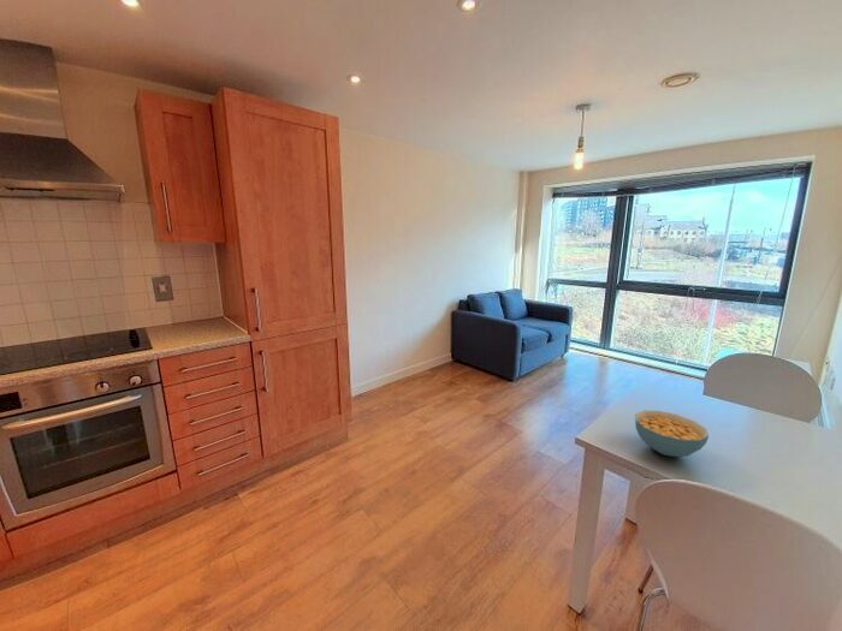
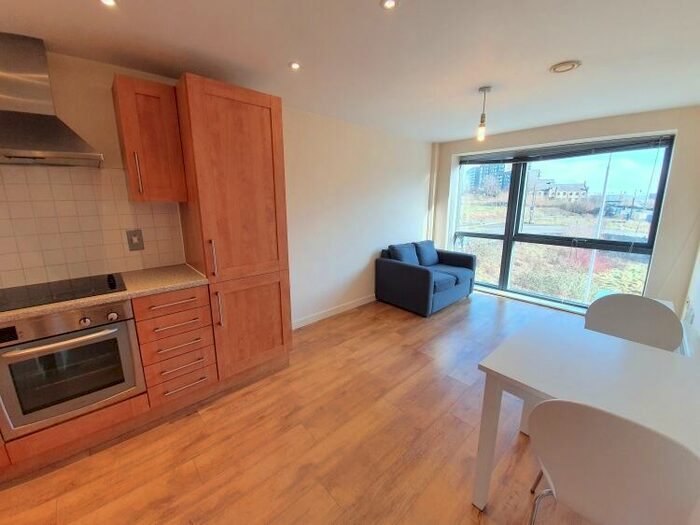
- cereal bowl (668, 437)
